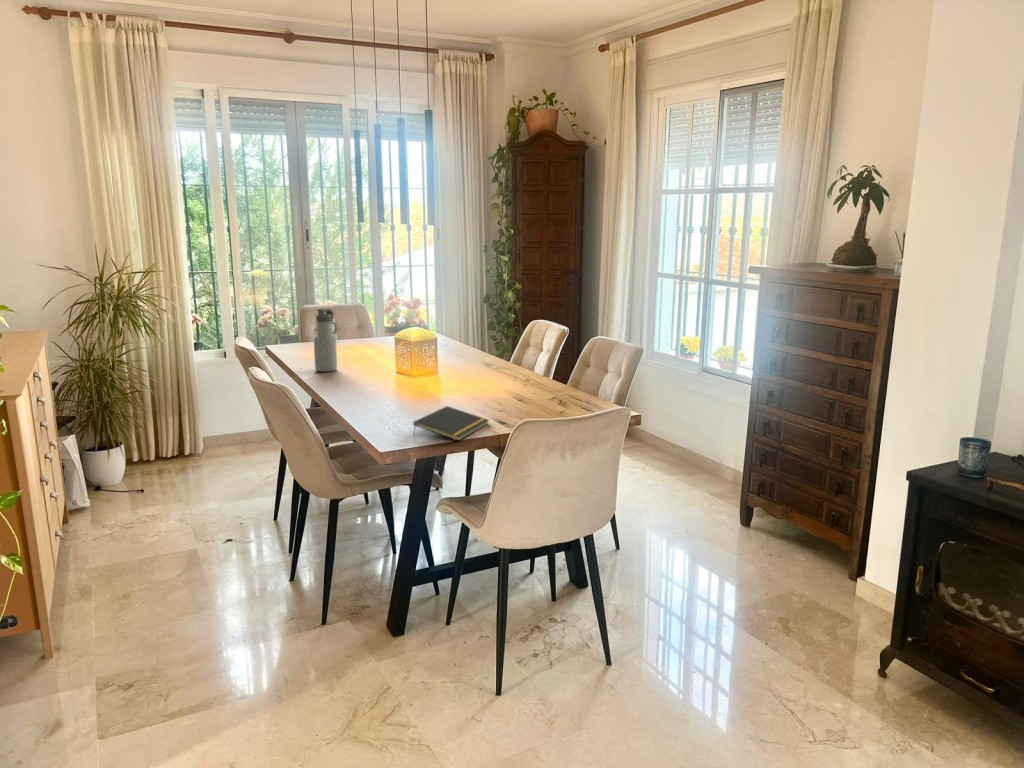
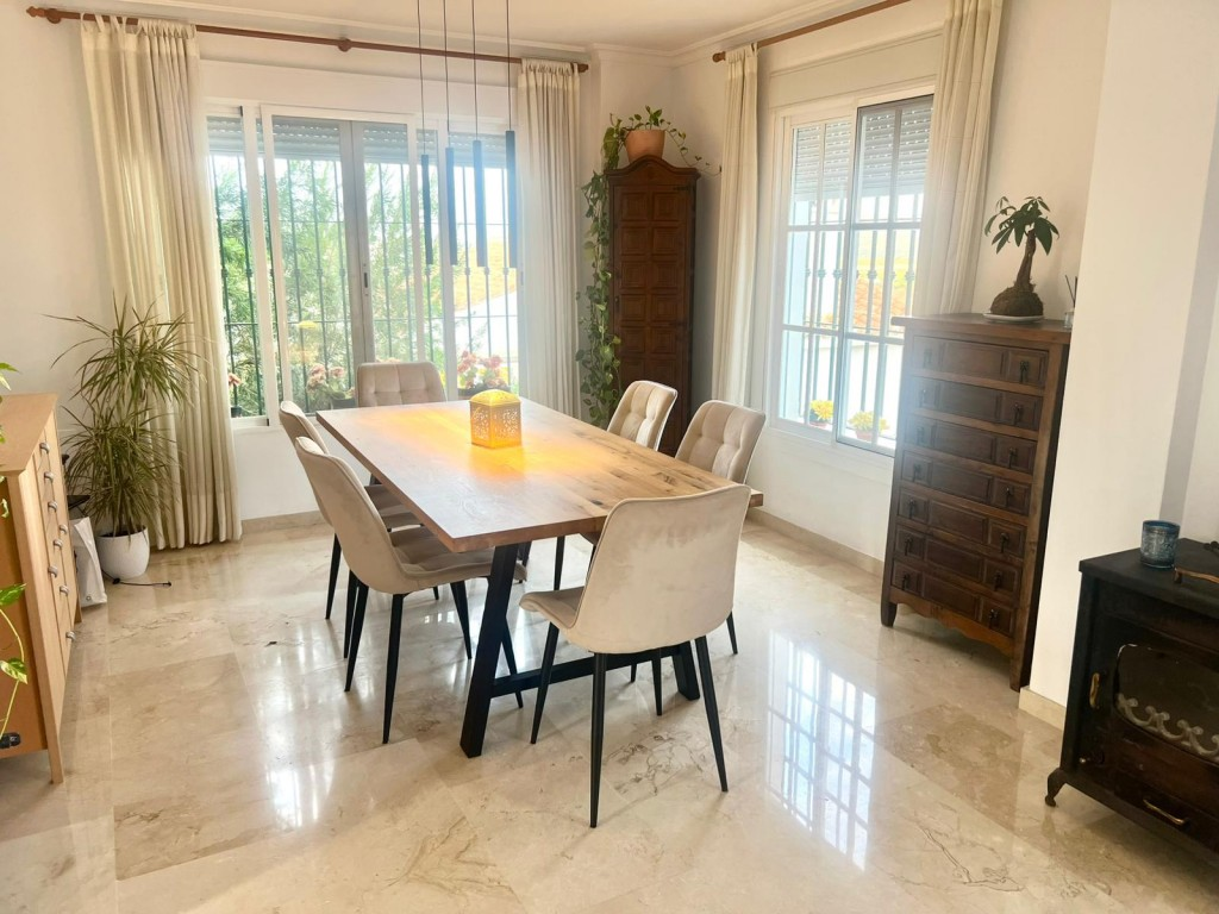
- water bottle (325, 339)
- notepad (452, 422)
